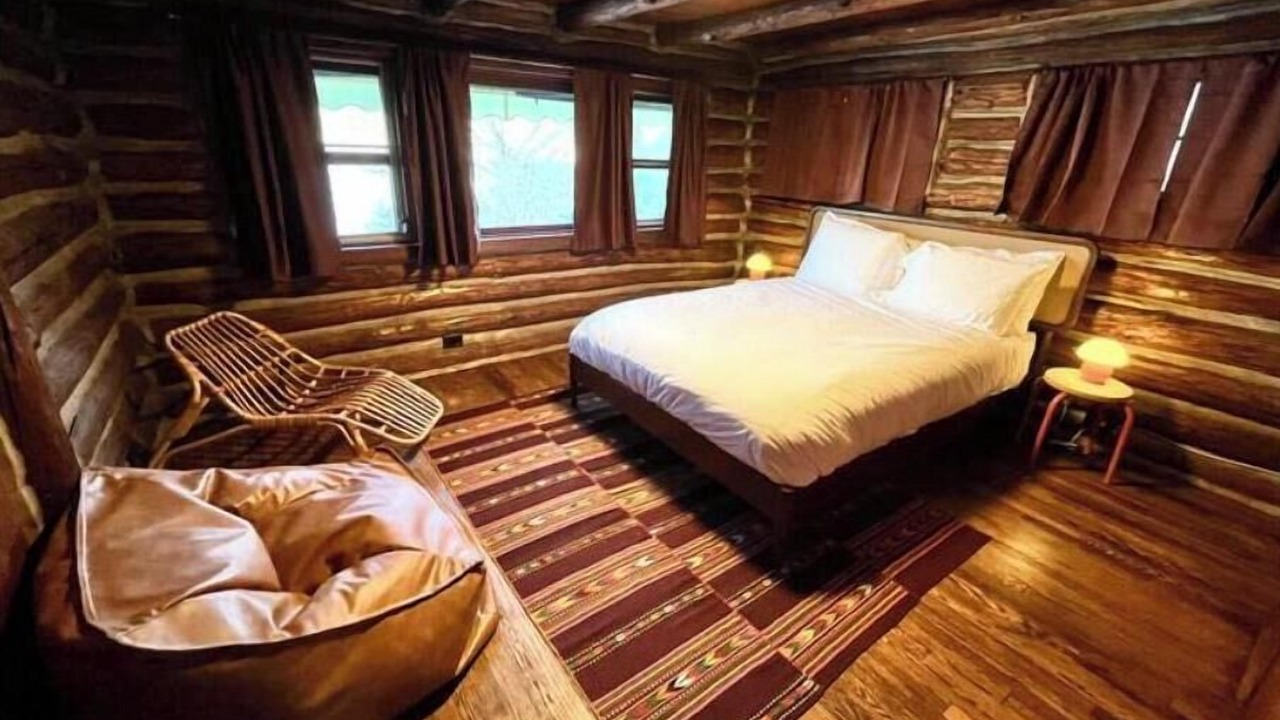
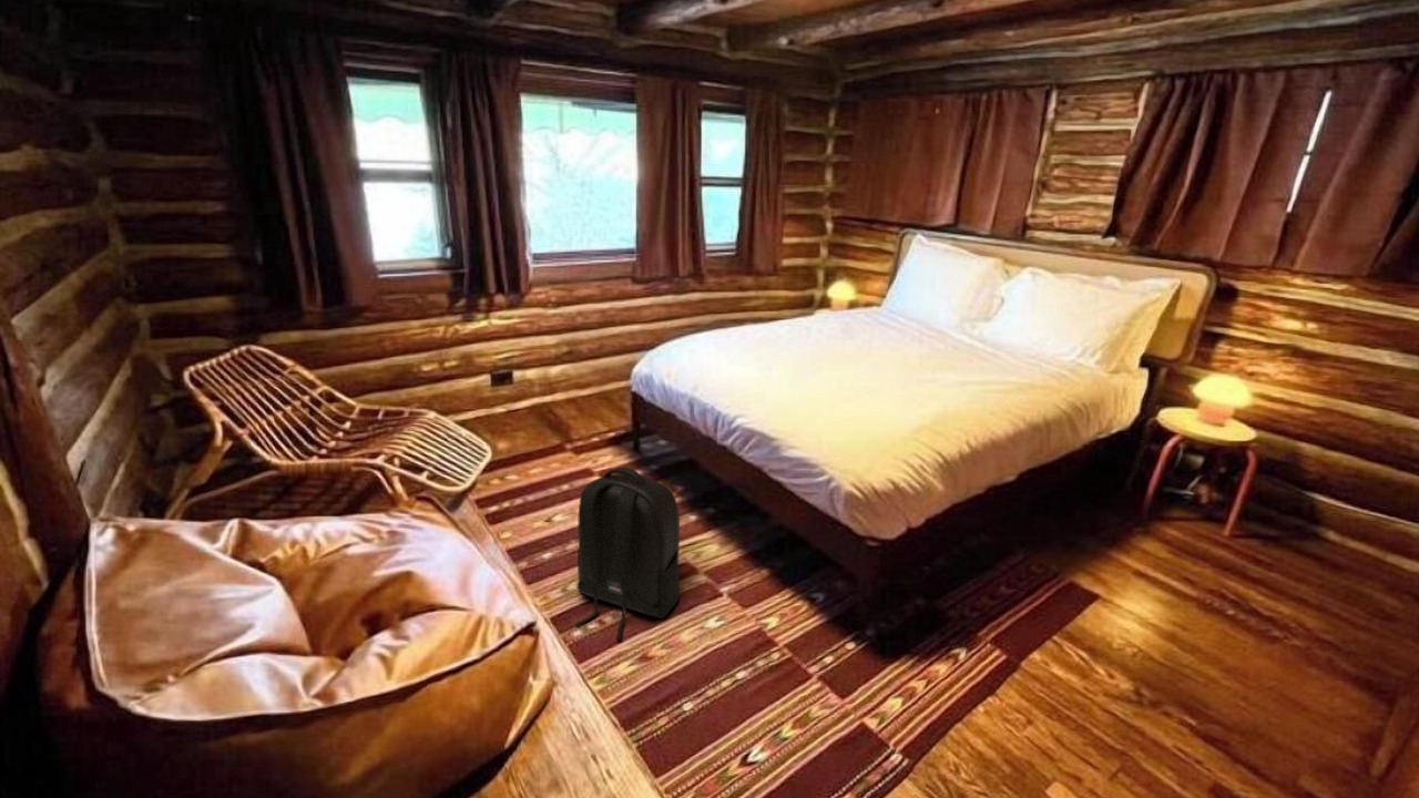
+ backpack (623, 539)
